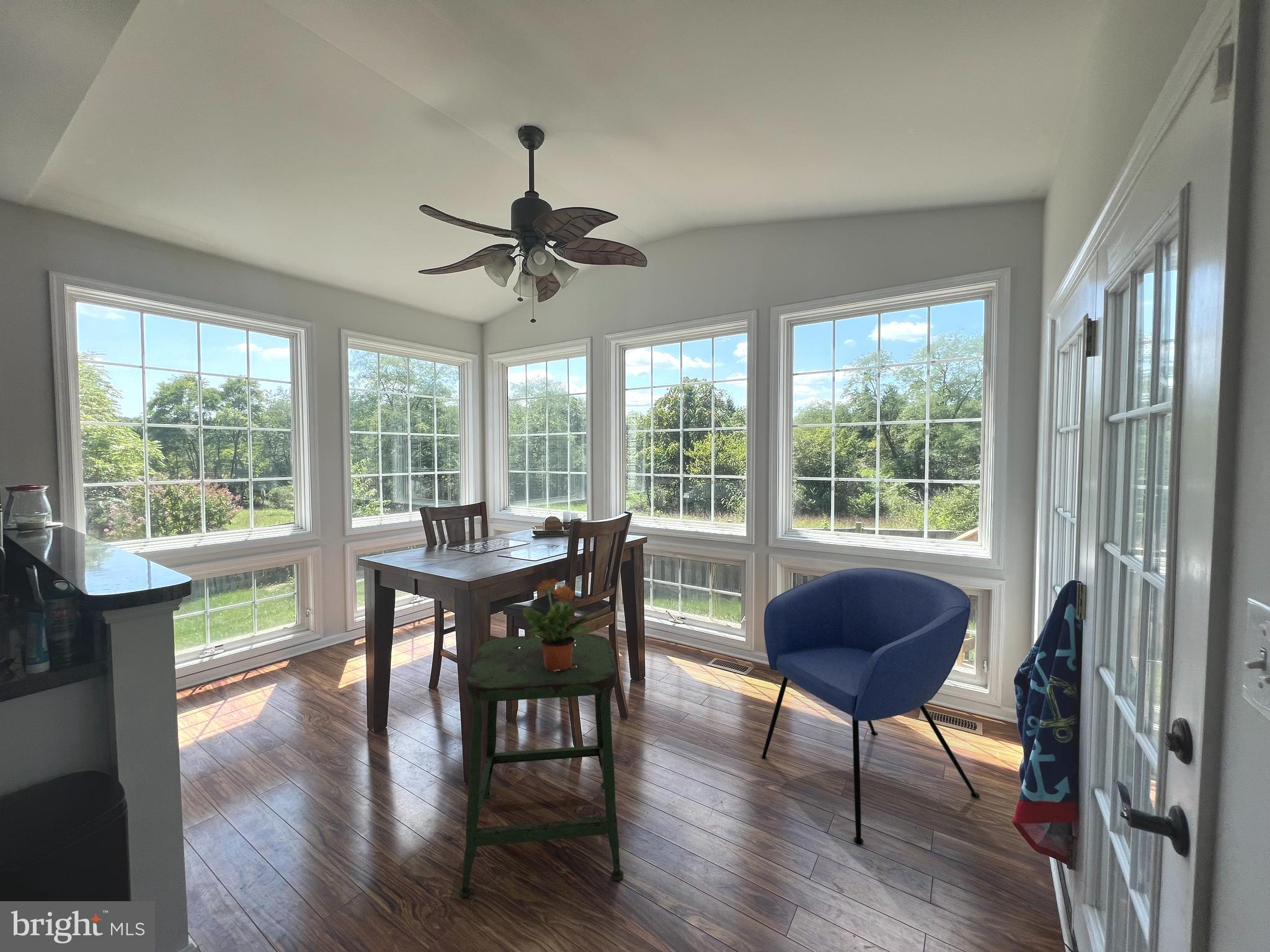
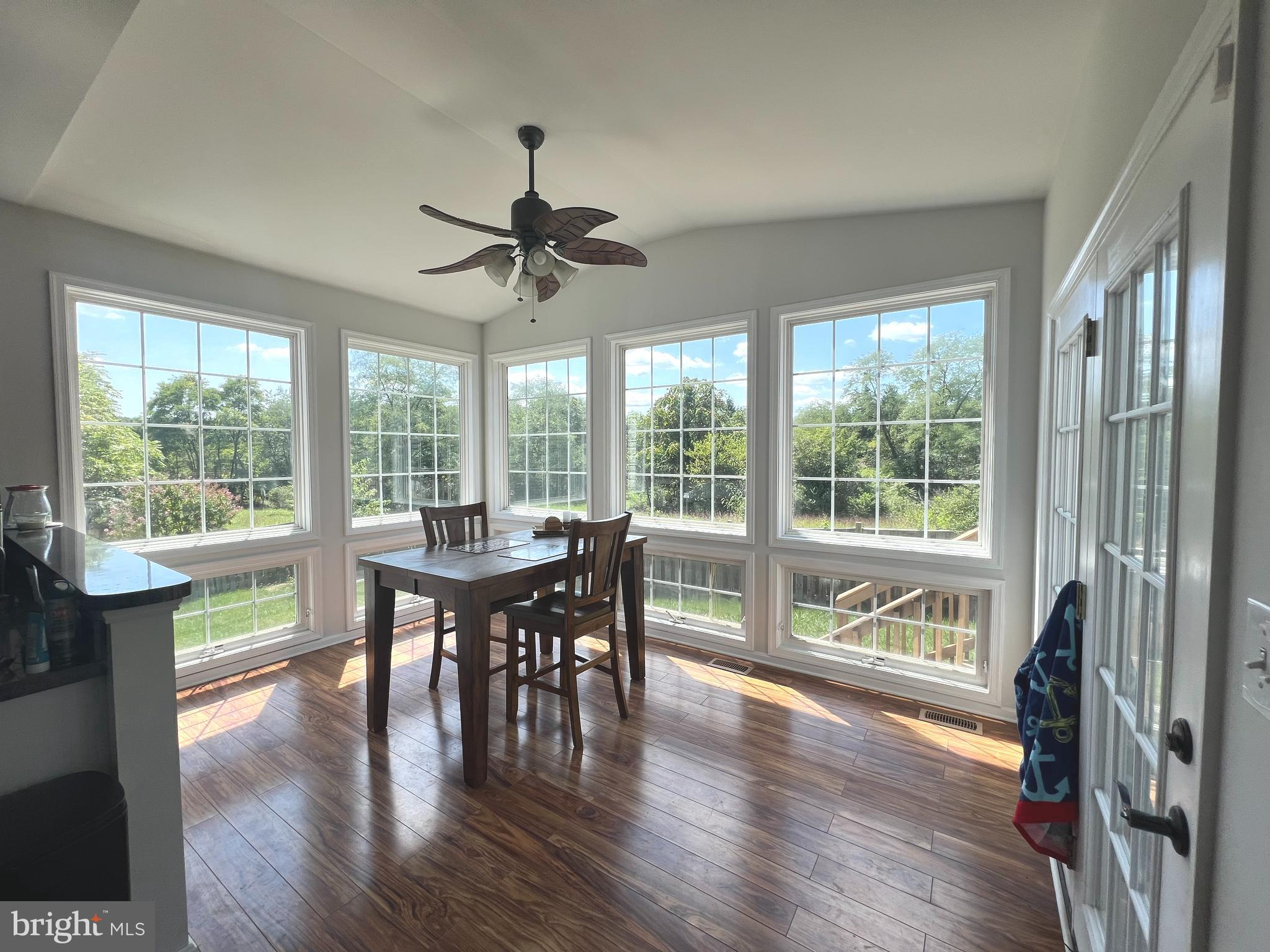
- potted plant (556, 624)
- stool (544, 749)
- armchair (866, 679)
